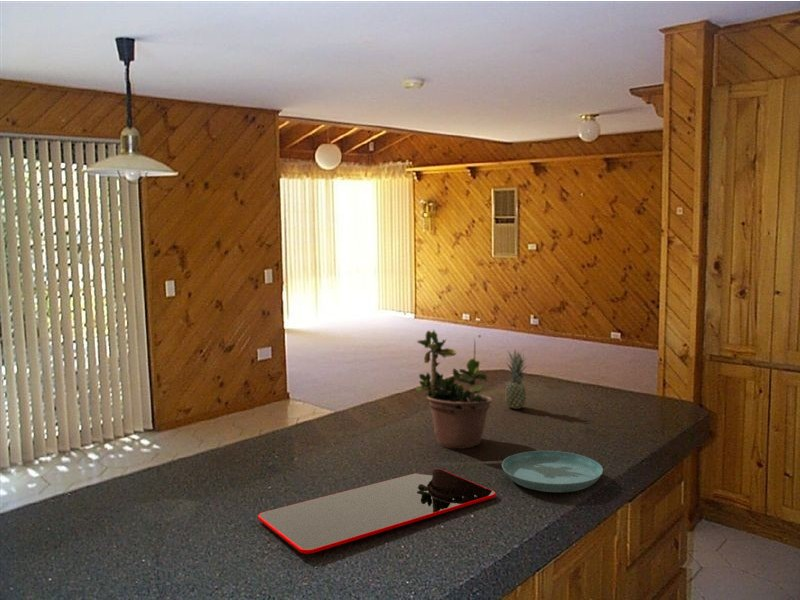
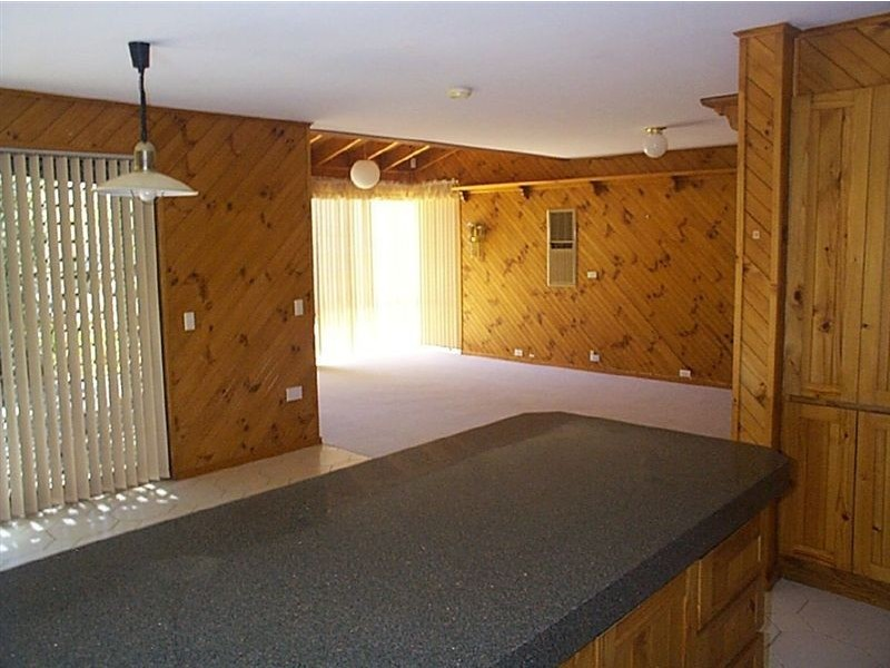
- cutting board (381, 505)
- potted plant (458, 380)
- saucer (551, 472)
- fruit (516, 377)
